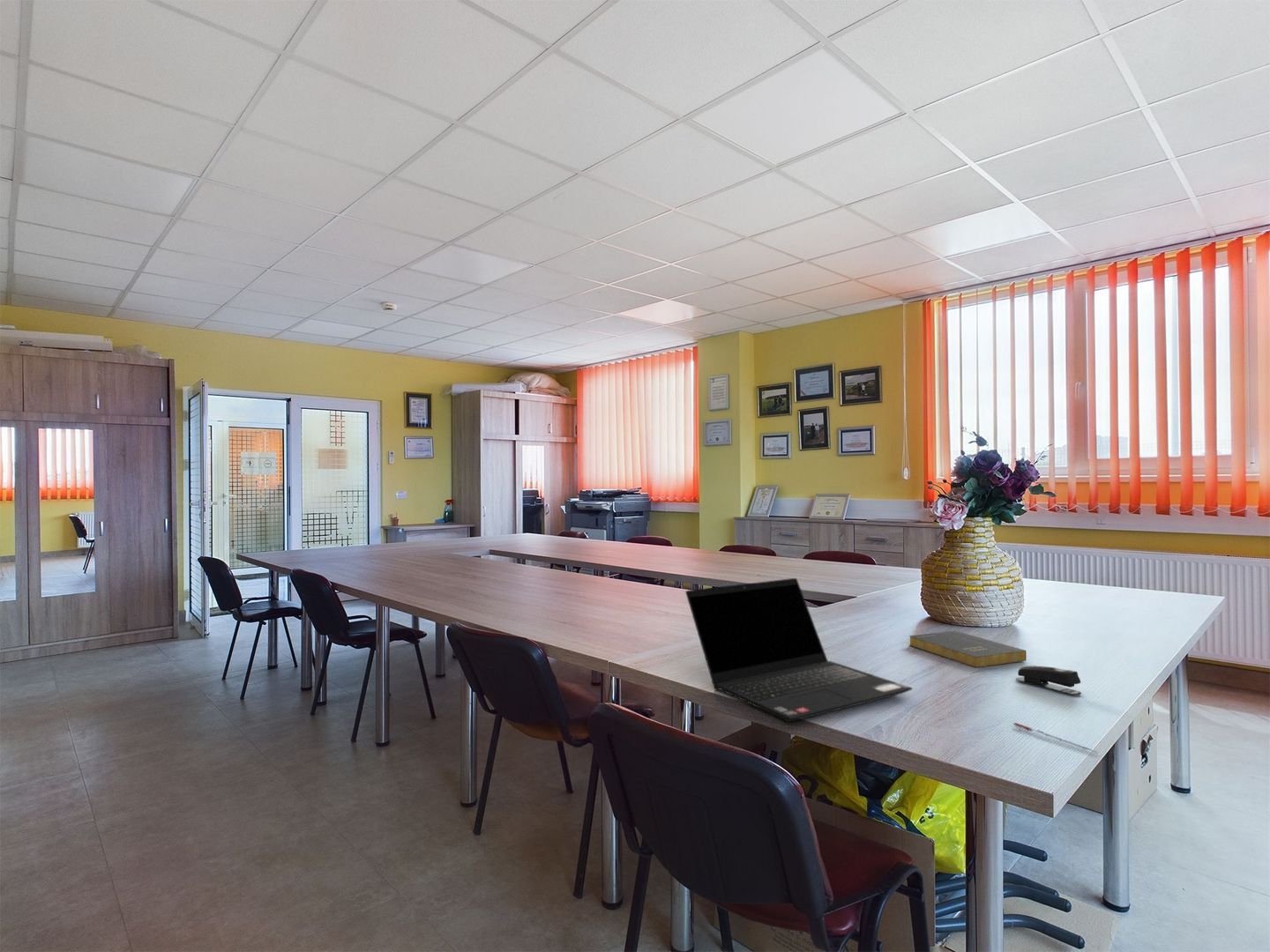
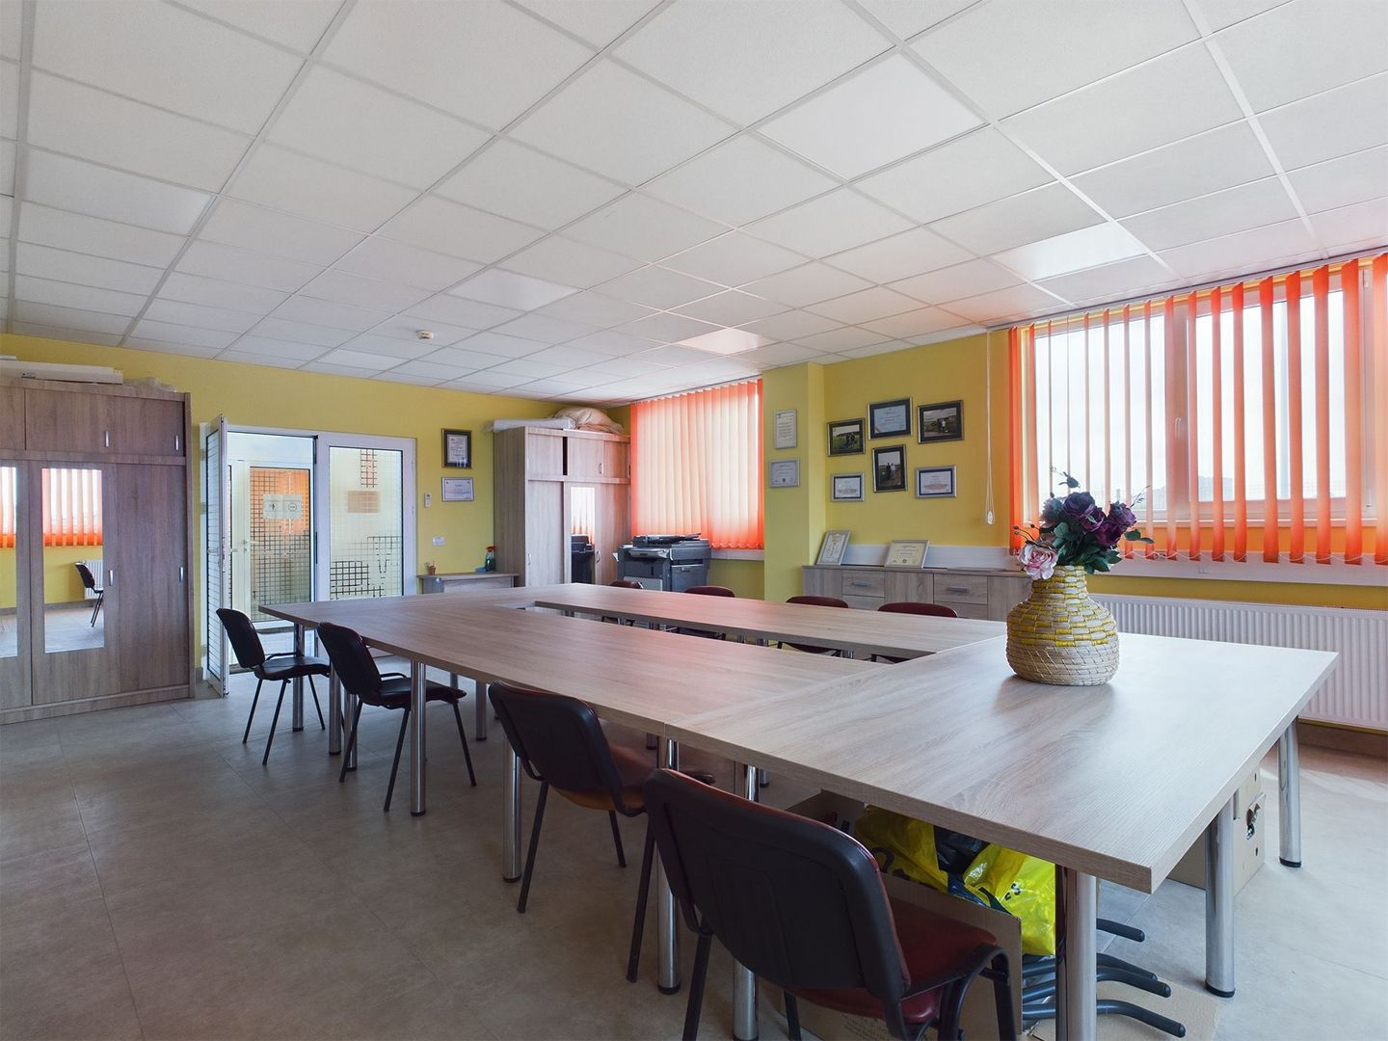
- laptop computer (793, 640)
- stapler (1047, 675)
- pen (1053, 737)
- book (962, 647)
